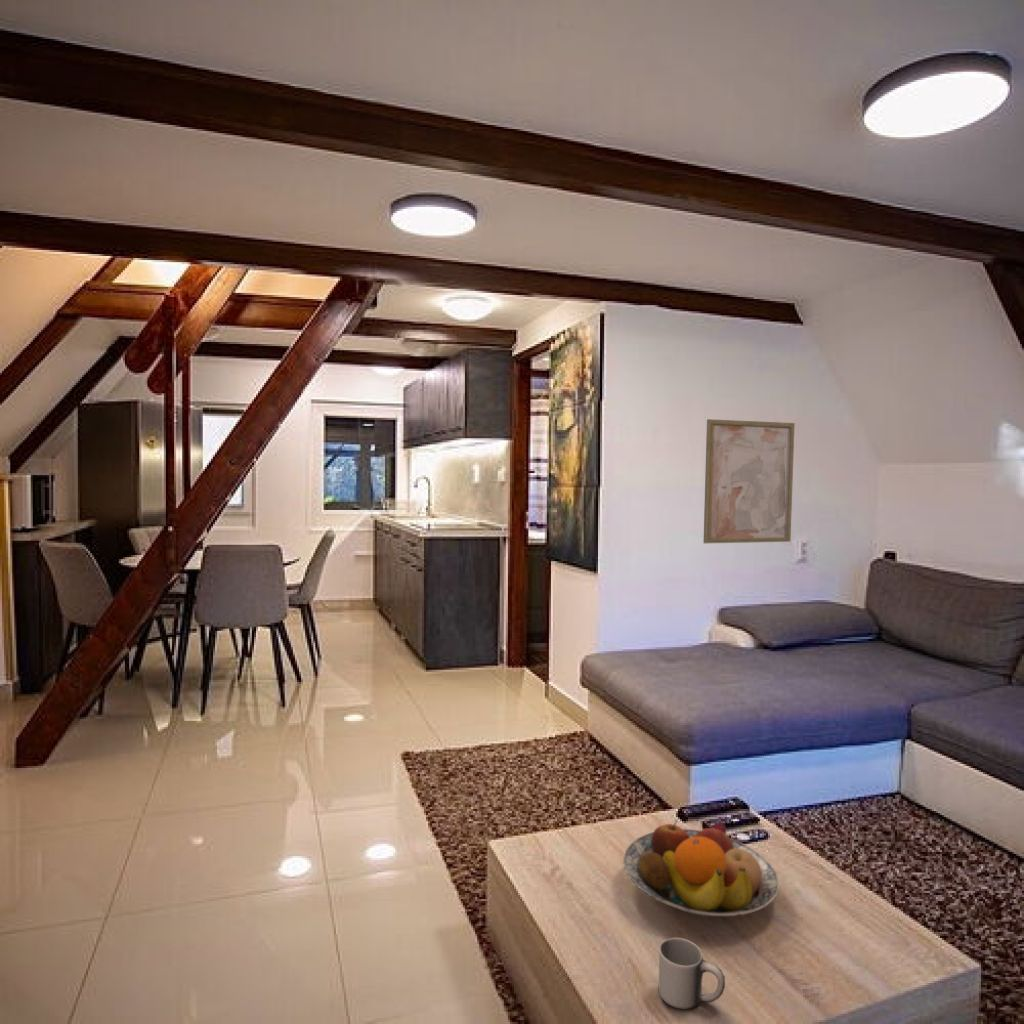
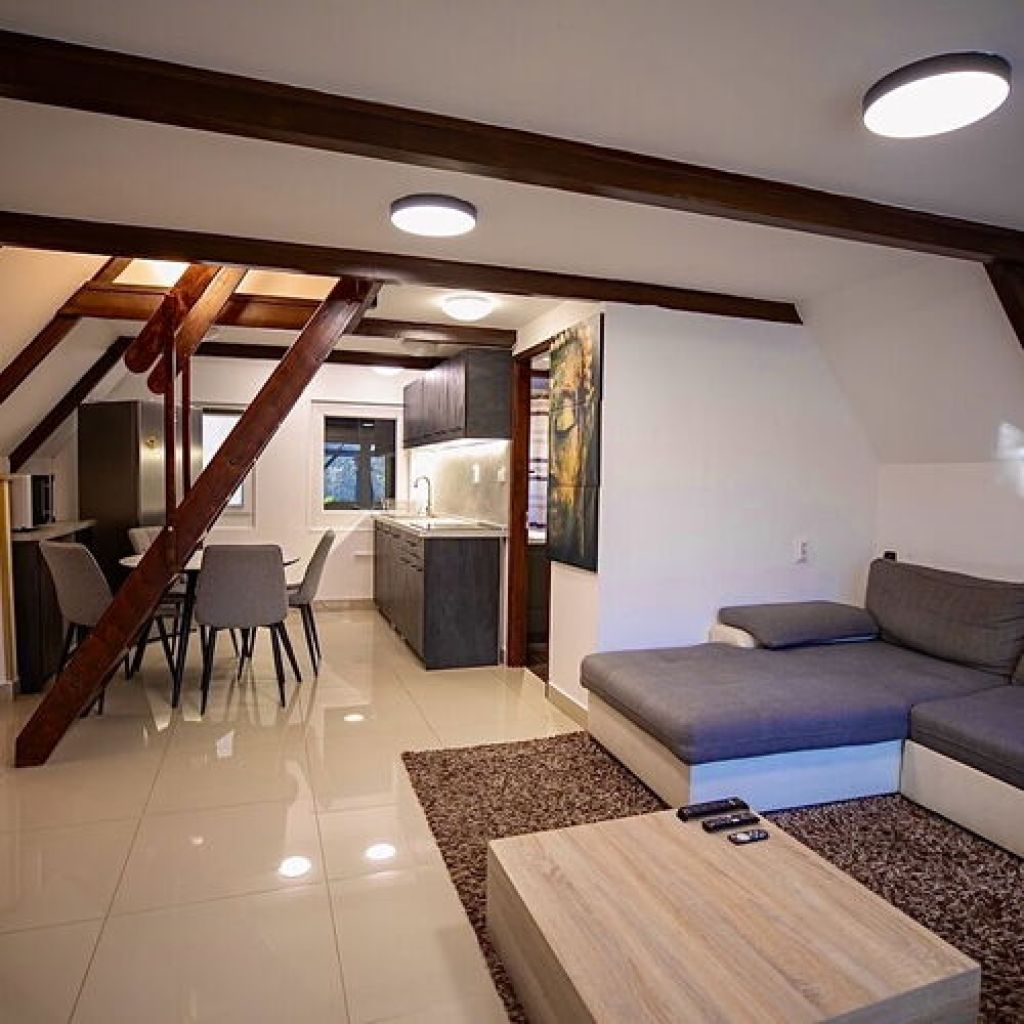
- fruit bowl (699, 861)
- mug (691, 977)
- wall art (750, 482)
